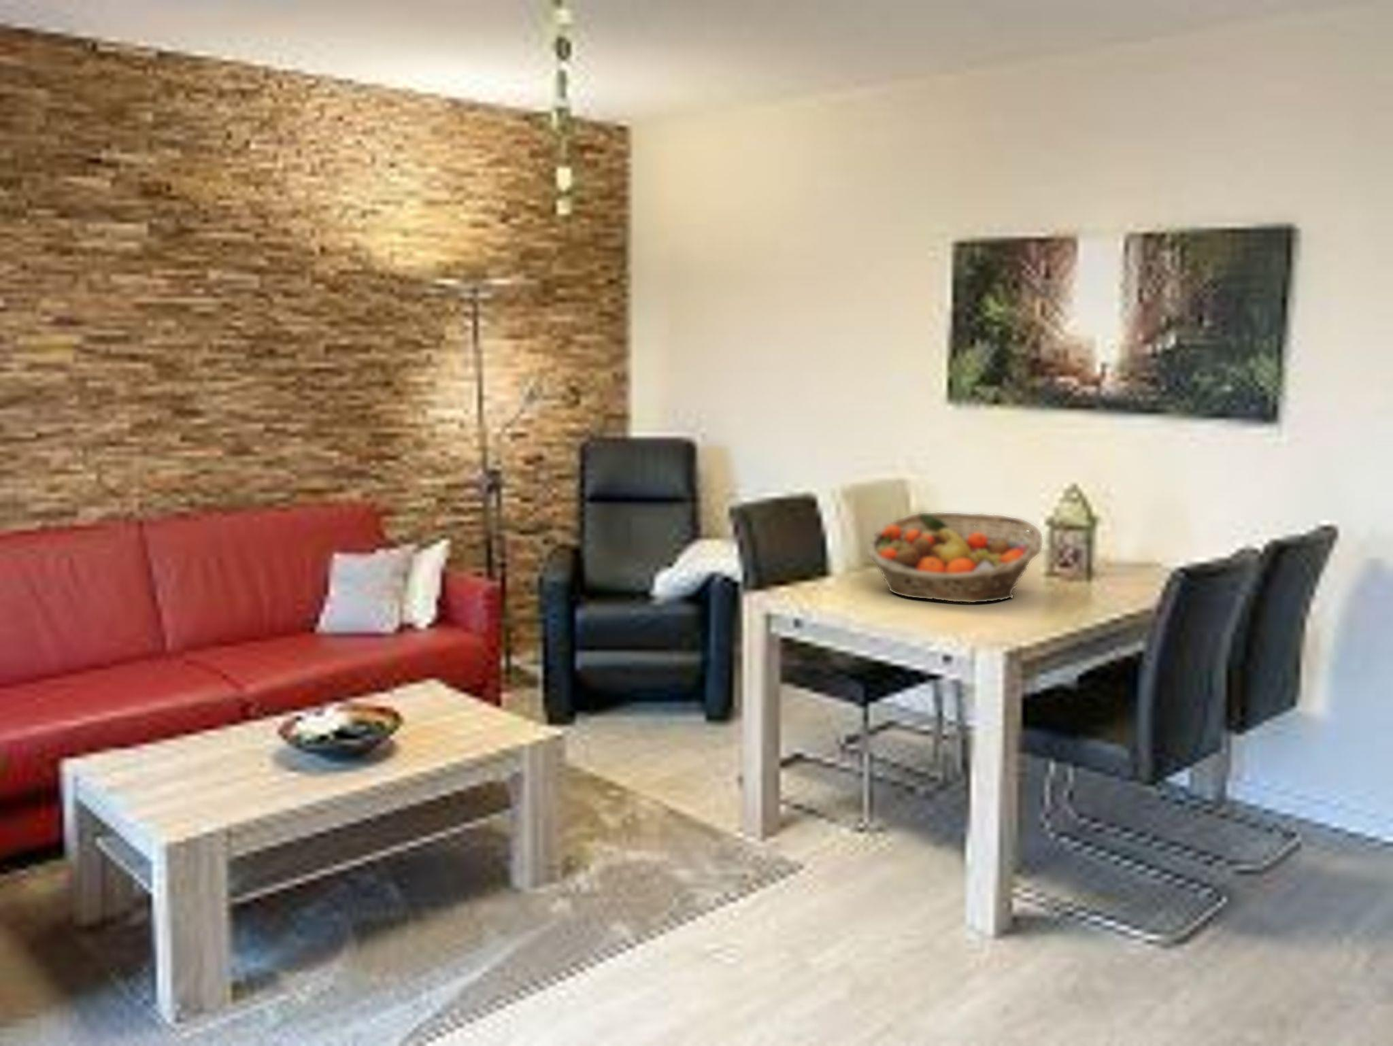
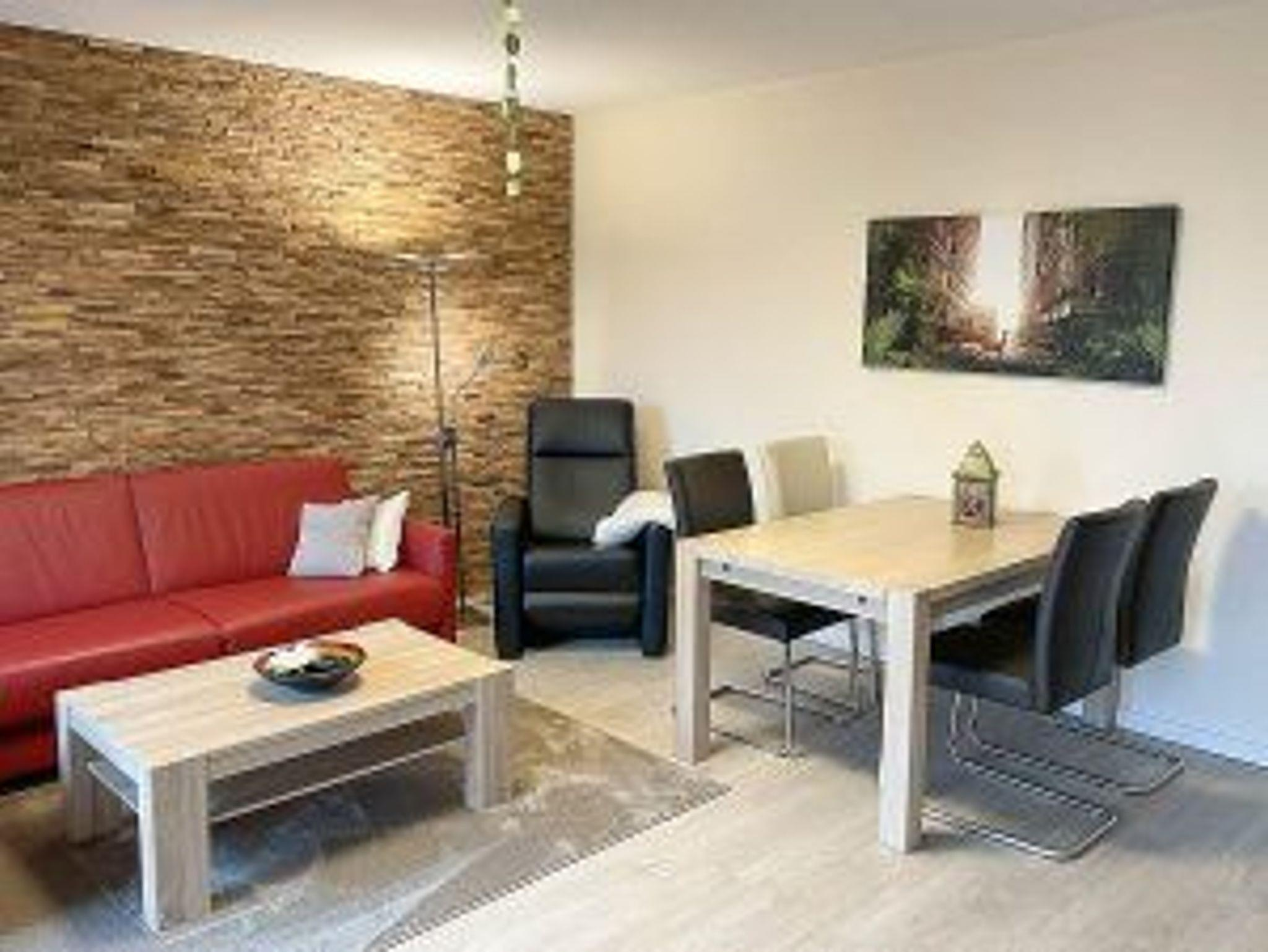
- fruit basket (952, 556)
